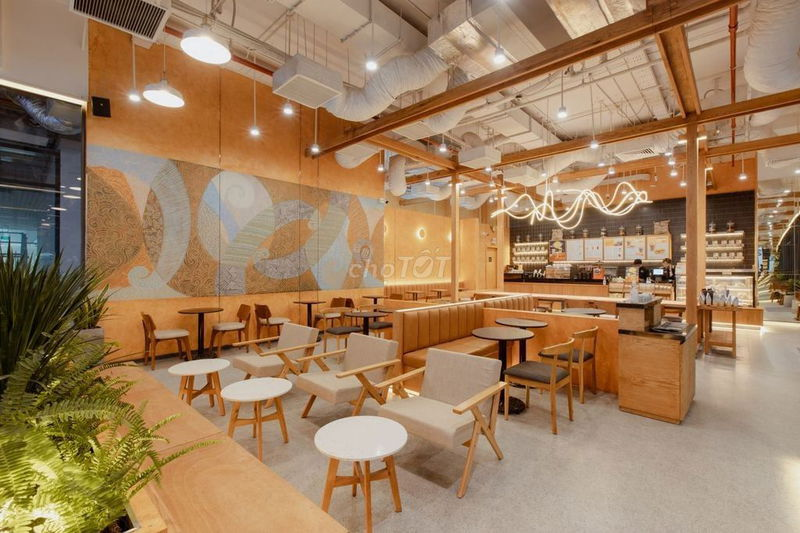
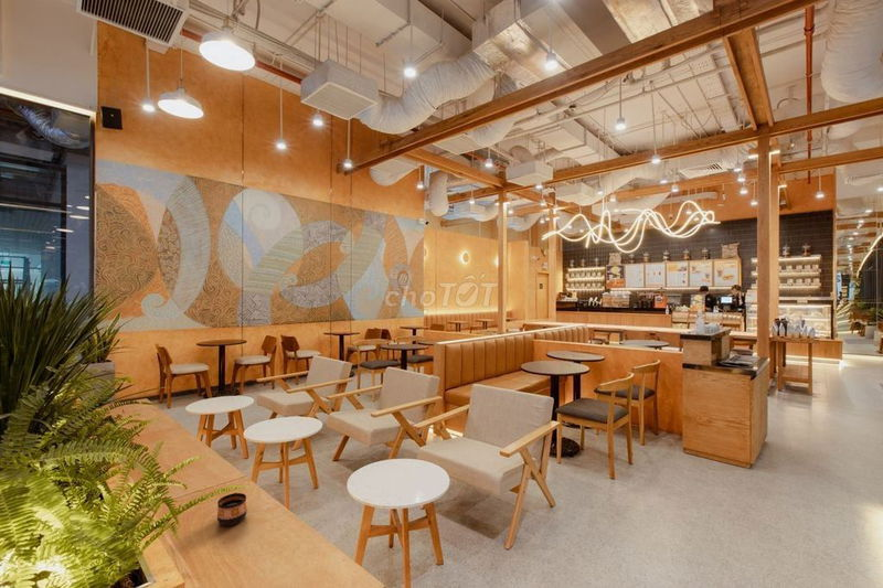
+ cup (233, 509)
